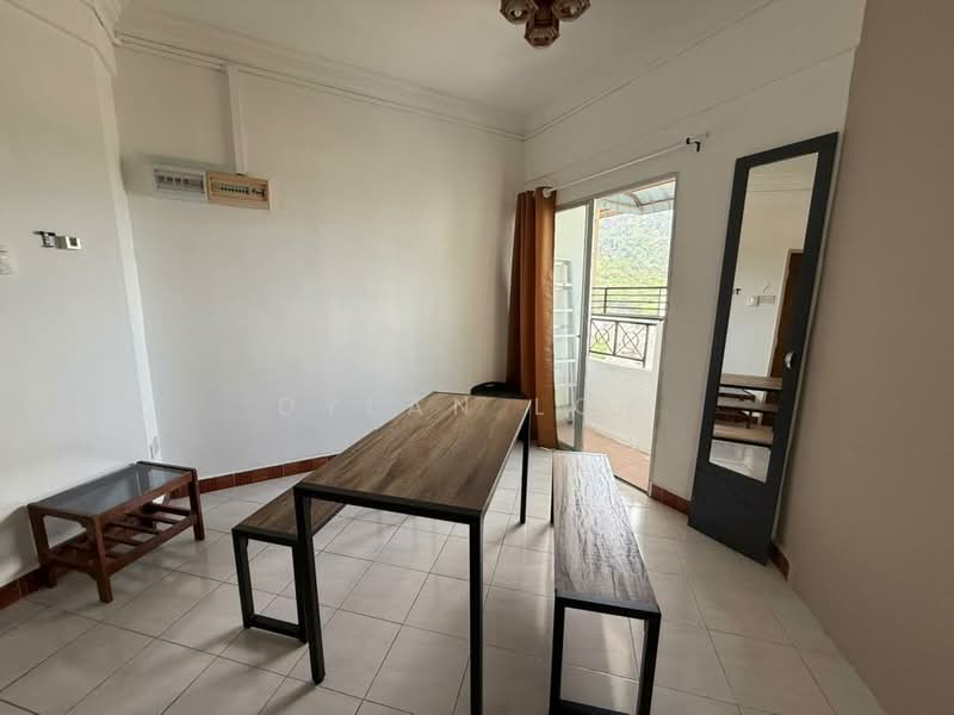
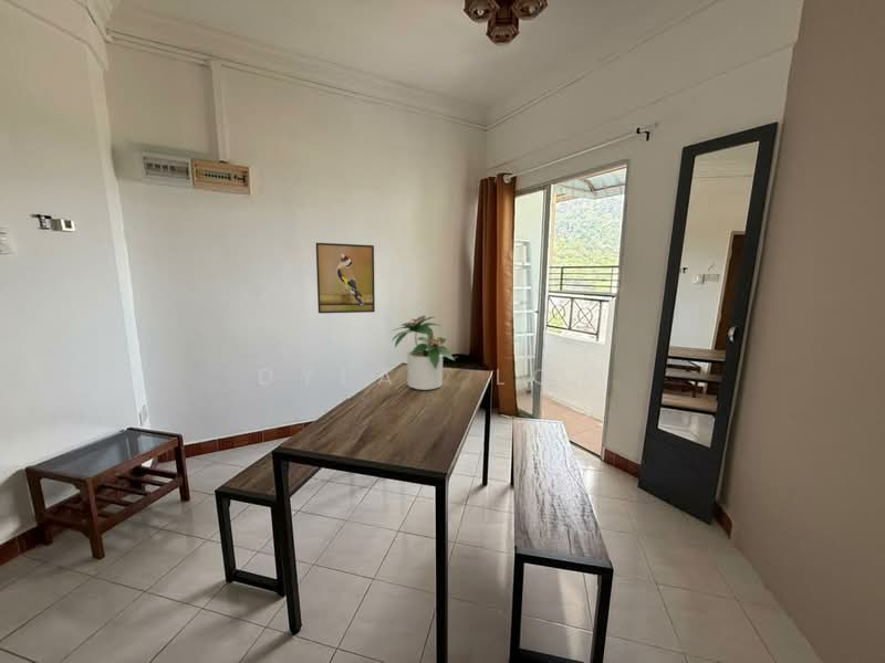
+ potted plant (419, 351)
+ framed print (346, 278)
